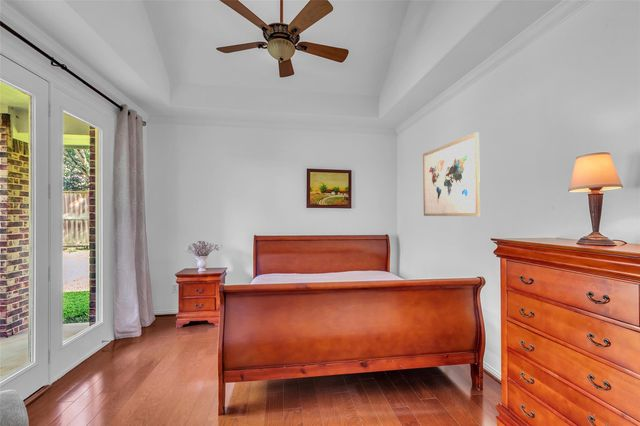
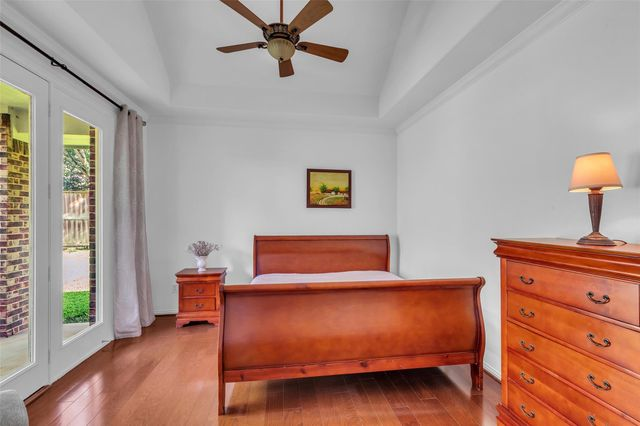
- wall art (447, 180)
